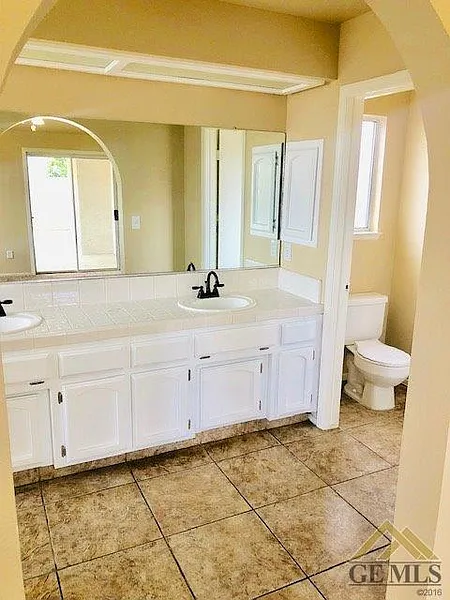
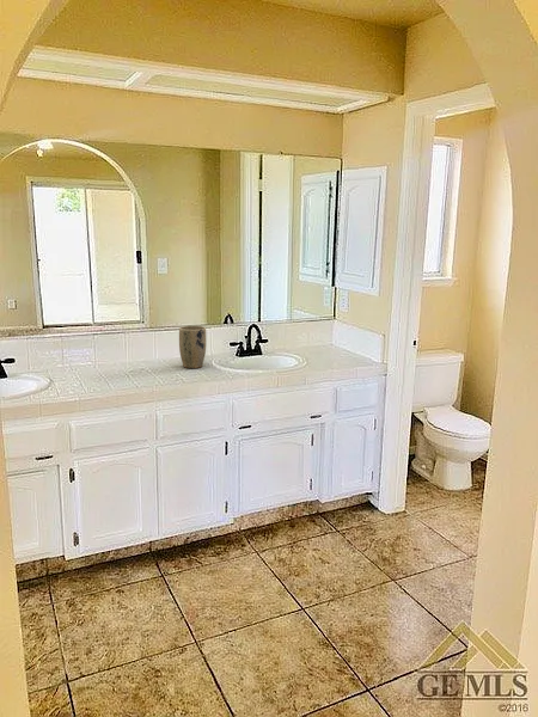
+ plant pot (192, 347)
